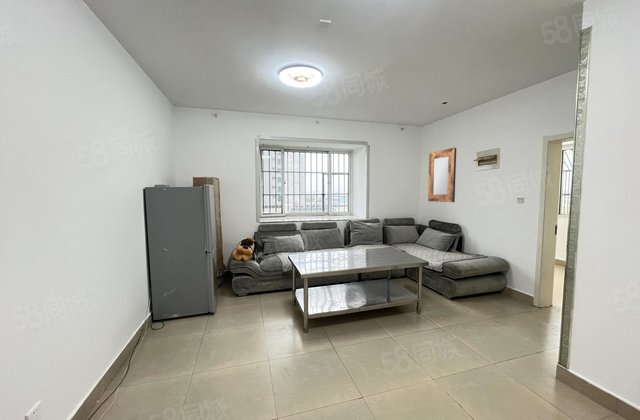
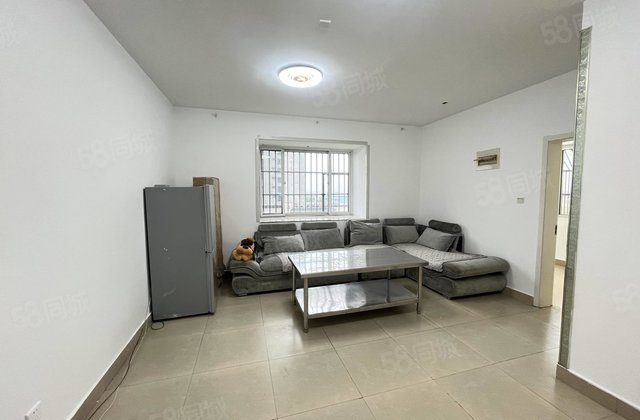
- home mirror (441, 176)
